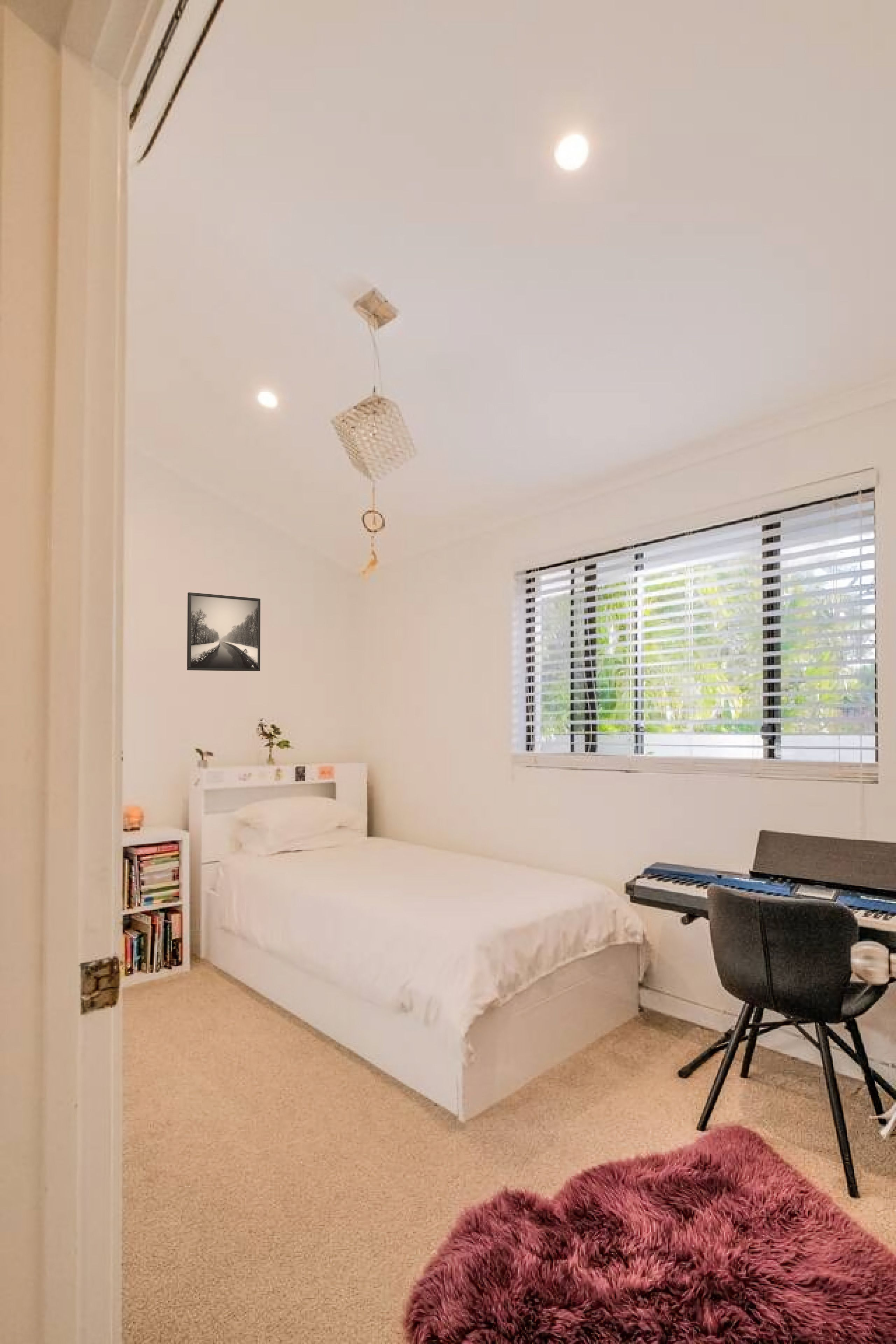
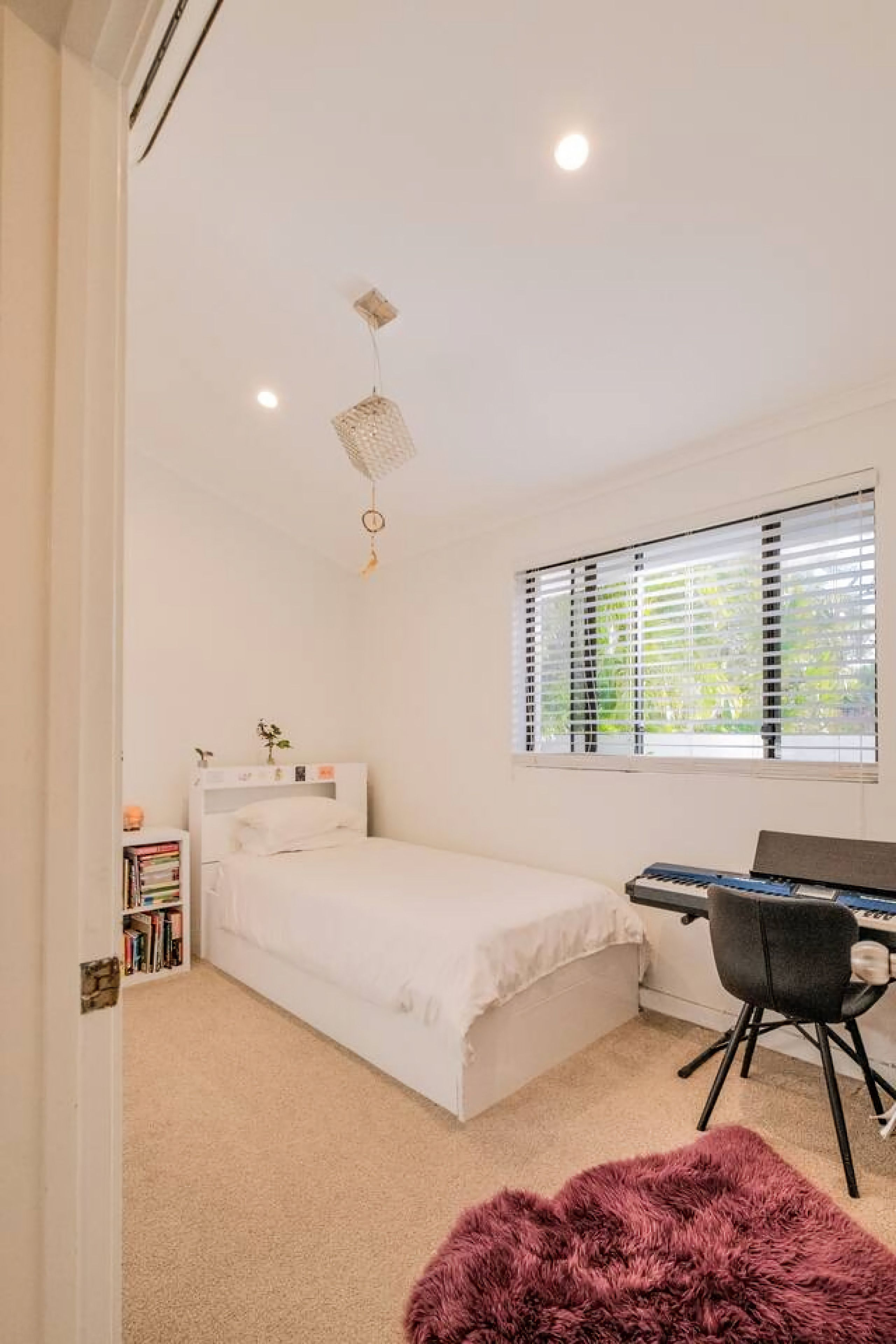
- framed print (225, 633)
